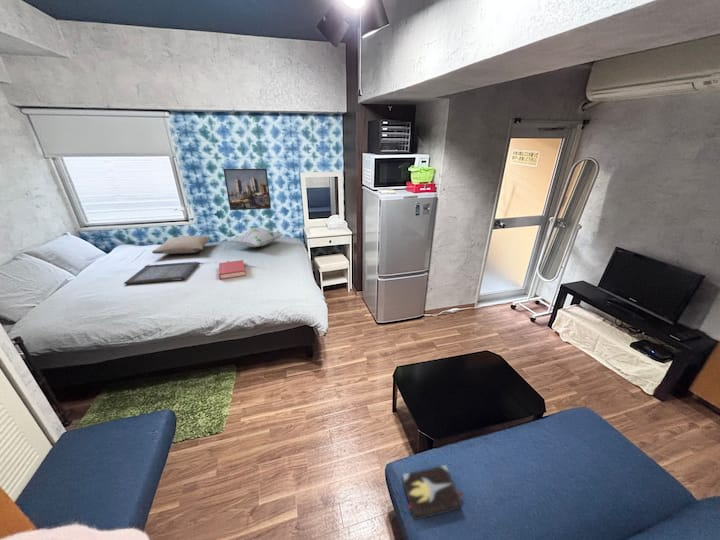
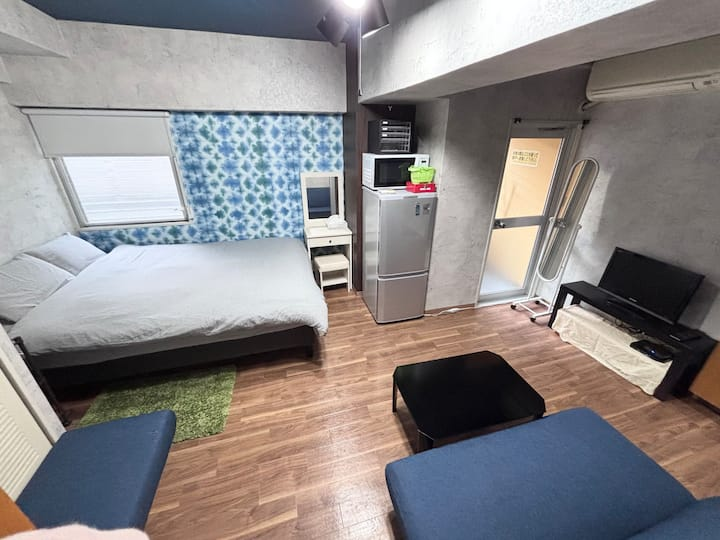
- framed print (248, 189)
- hardback book (232, 269)
- pillow (184, 244)
- decorative pillow (256, 237)
- serving tray (165, 271)
- hardback book (430, 490)
